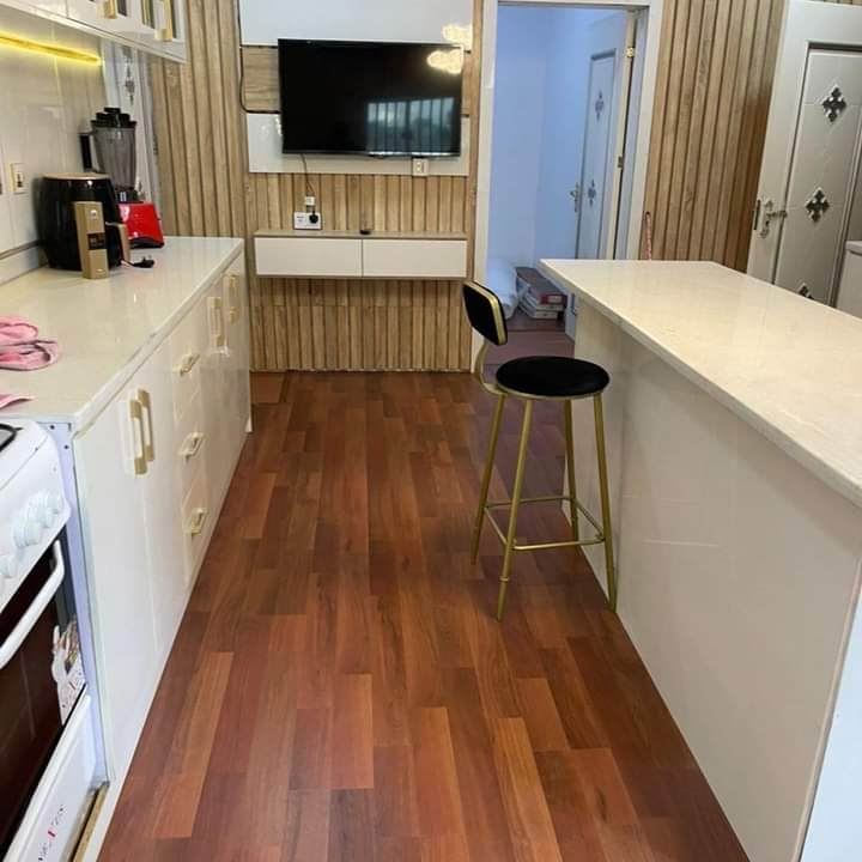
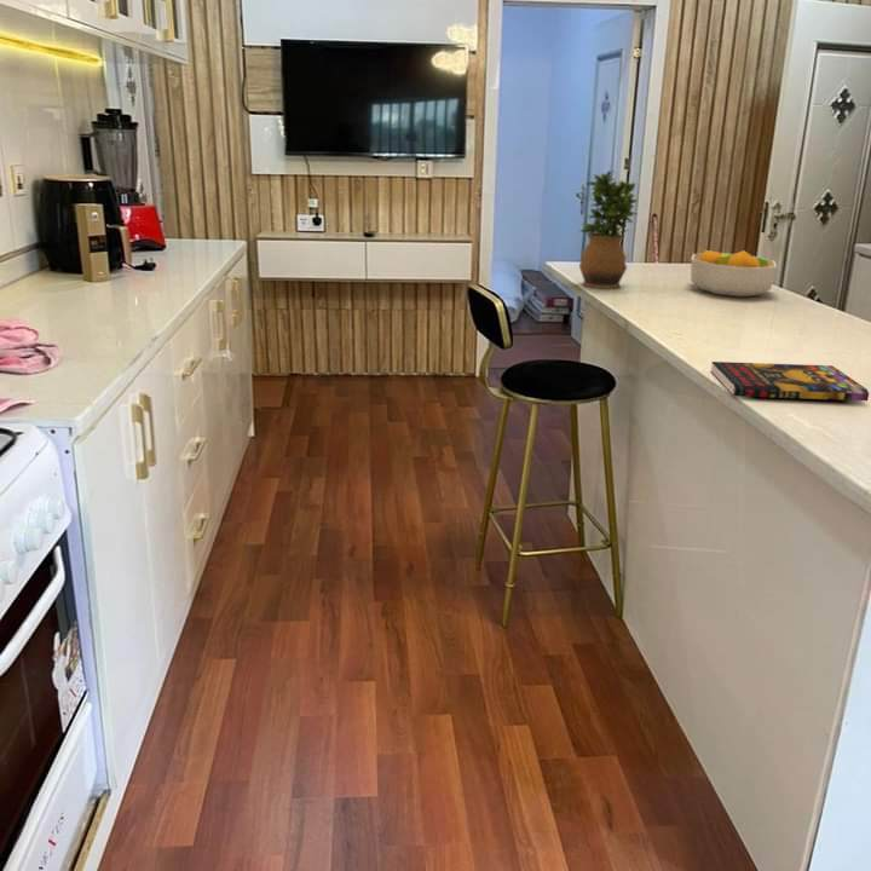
+ book (785, 380)
+ potted plant (612, 229)
+ fruit bowl (732, 267)
